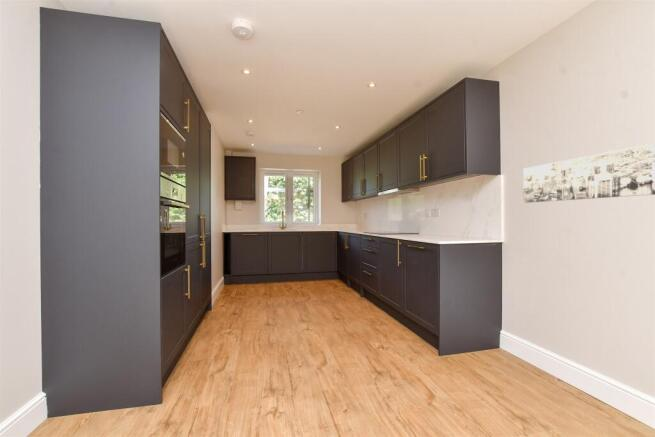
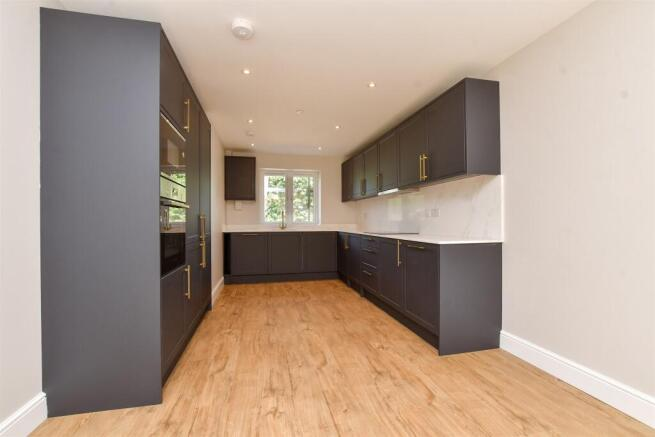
- wall art (576, 179)
